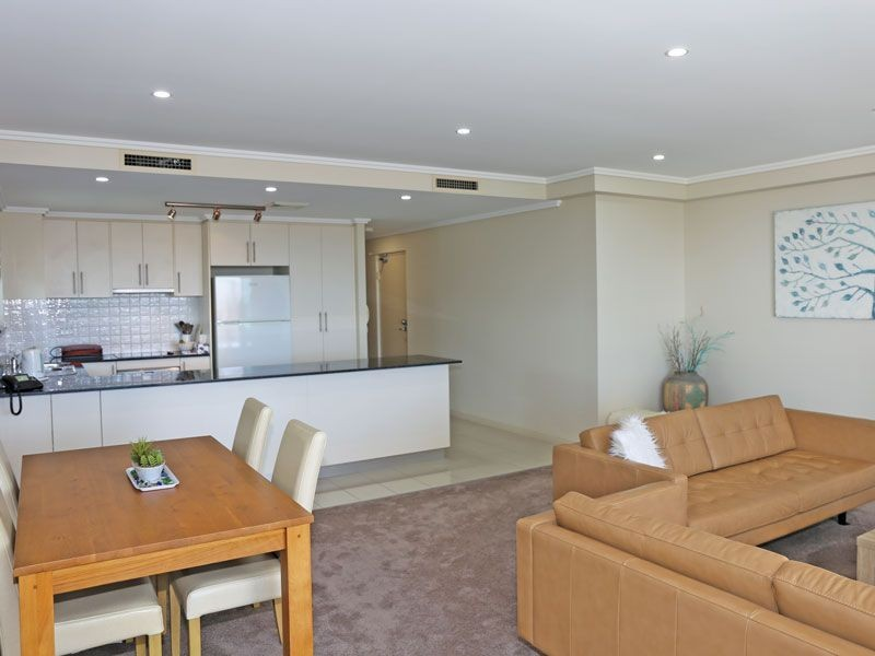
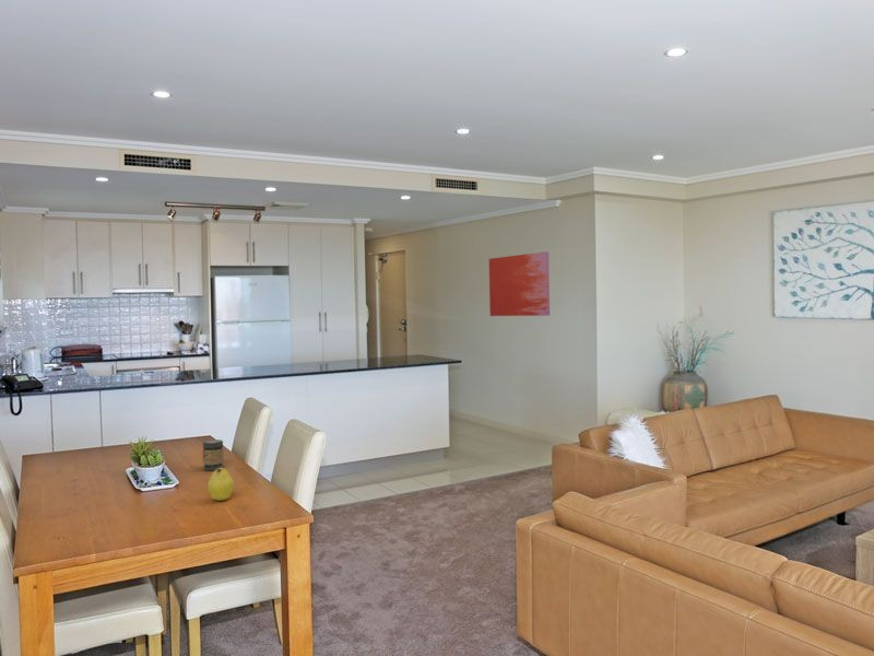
+ wall art (518, 285)
+ fruit (221, 483)
+ jar (213, 454)
